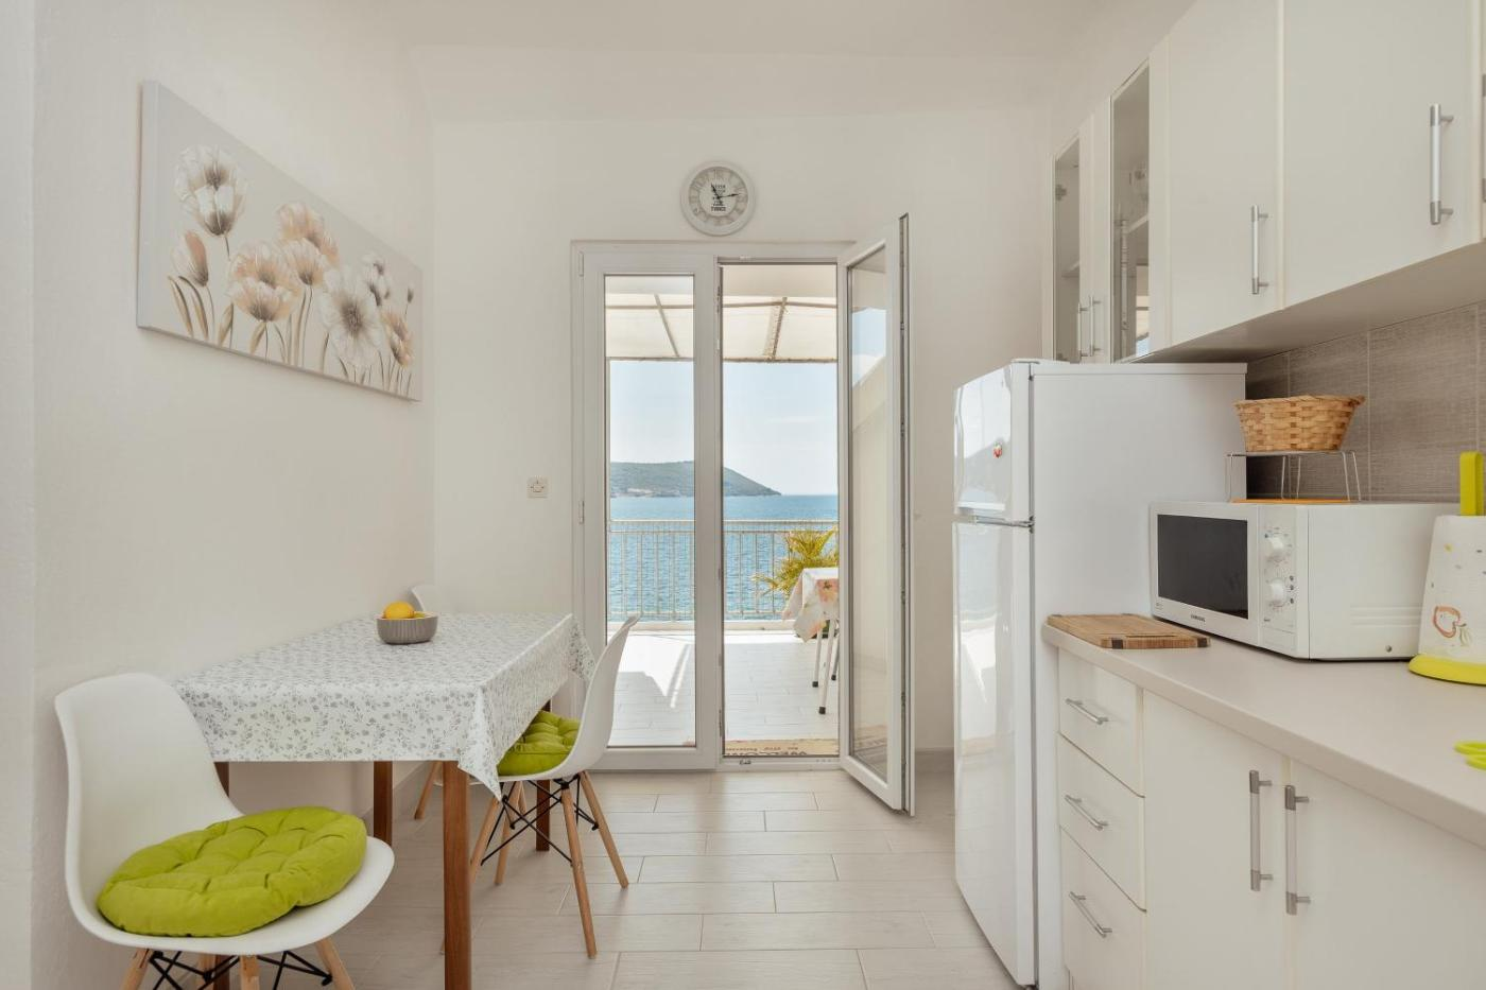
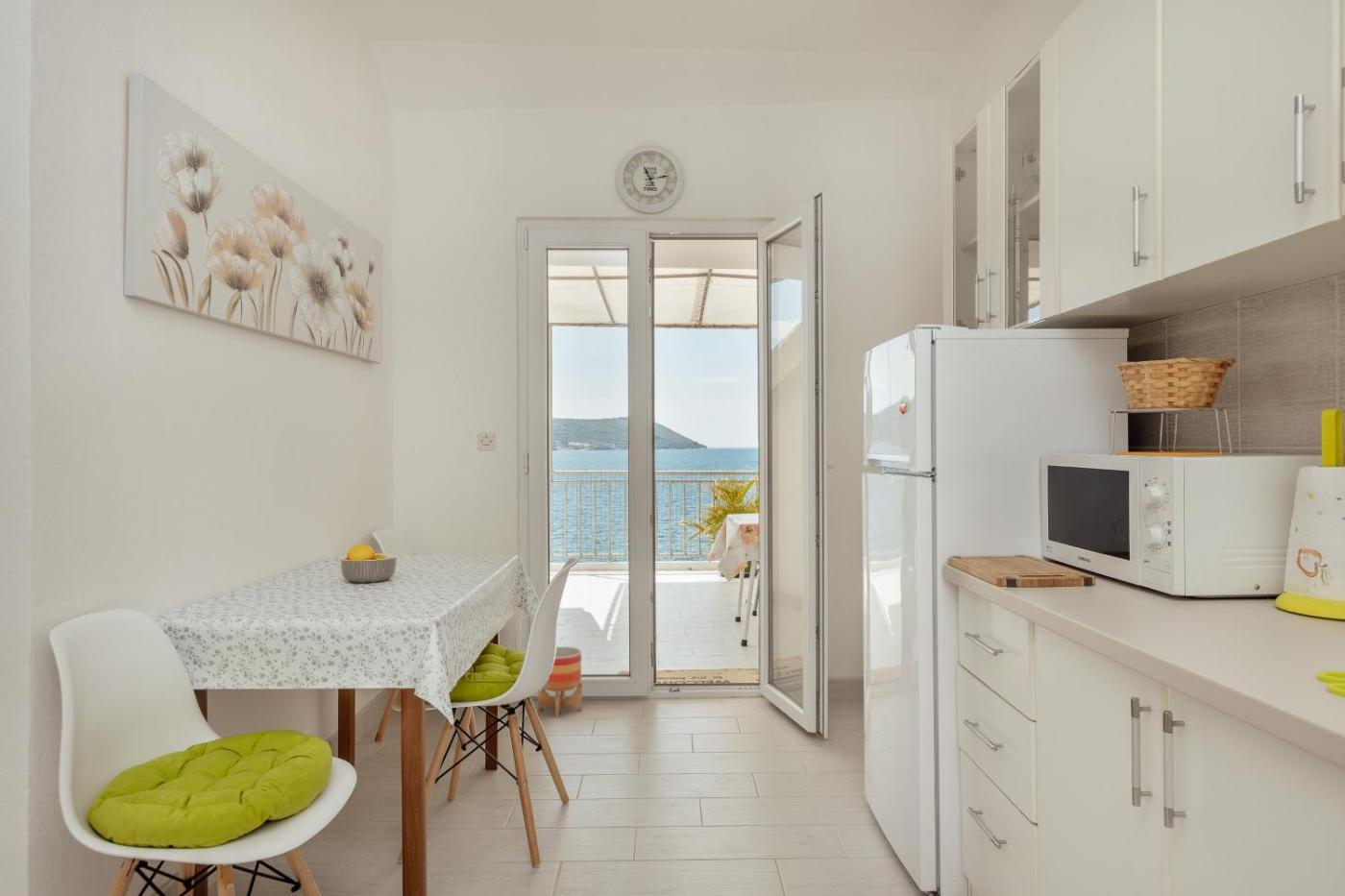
+ planter (560, 680)
